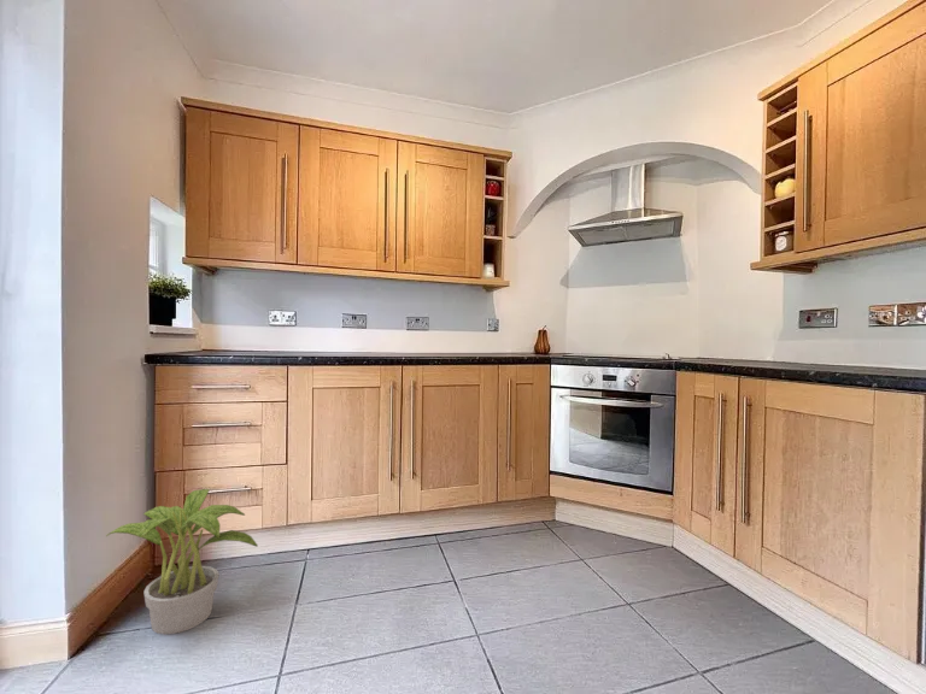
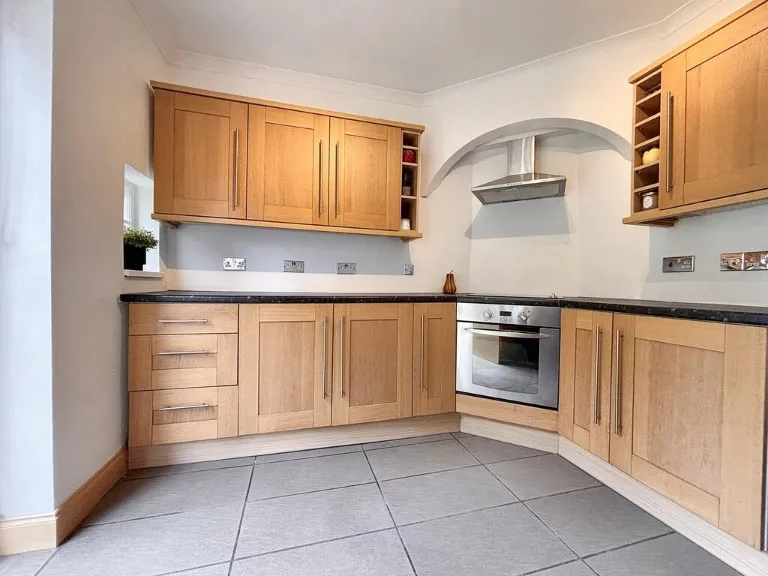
- potted plant (181, 560)
